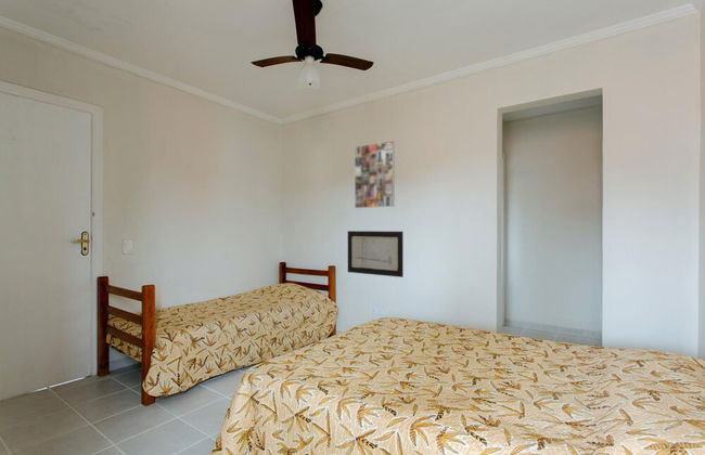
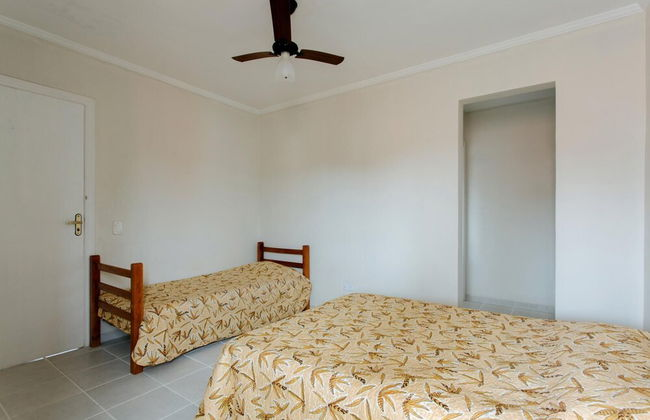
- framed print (373, 176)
- wall art (373, 252)
